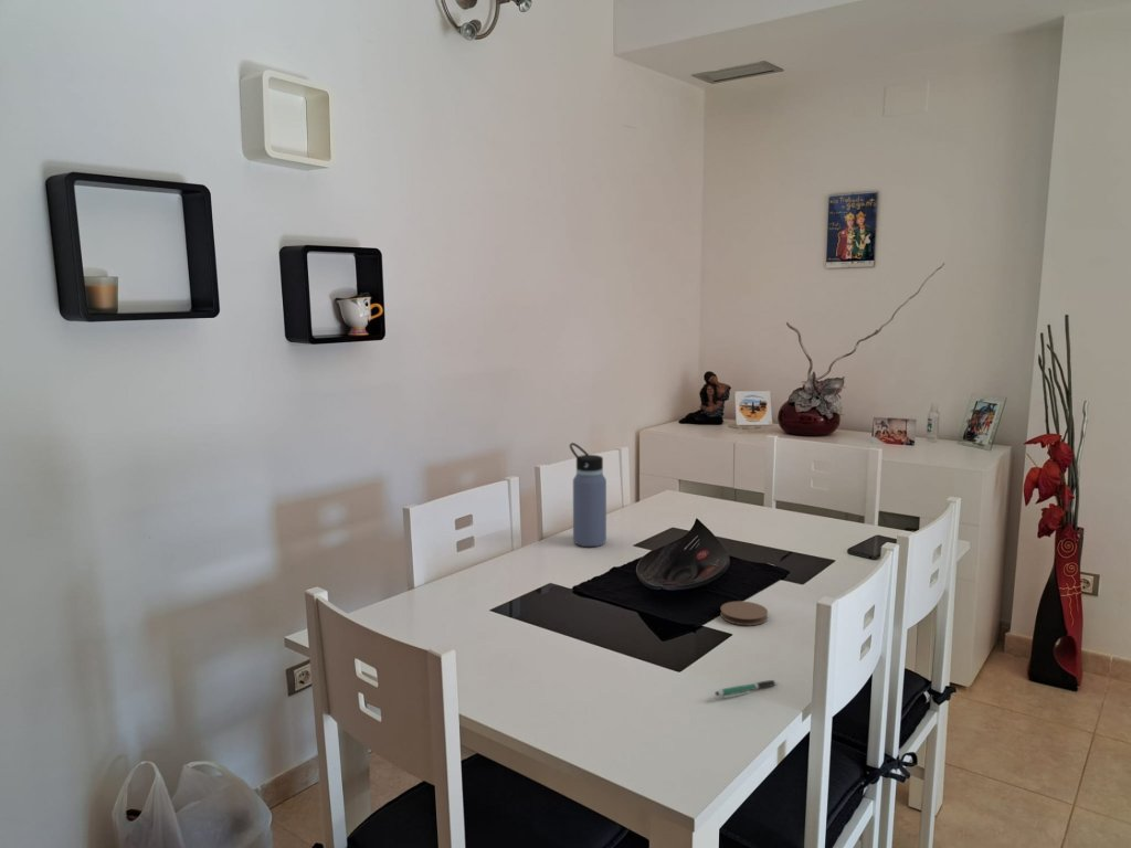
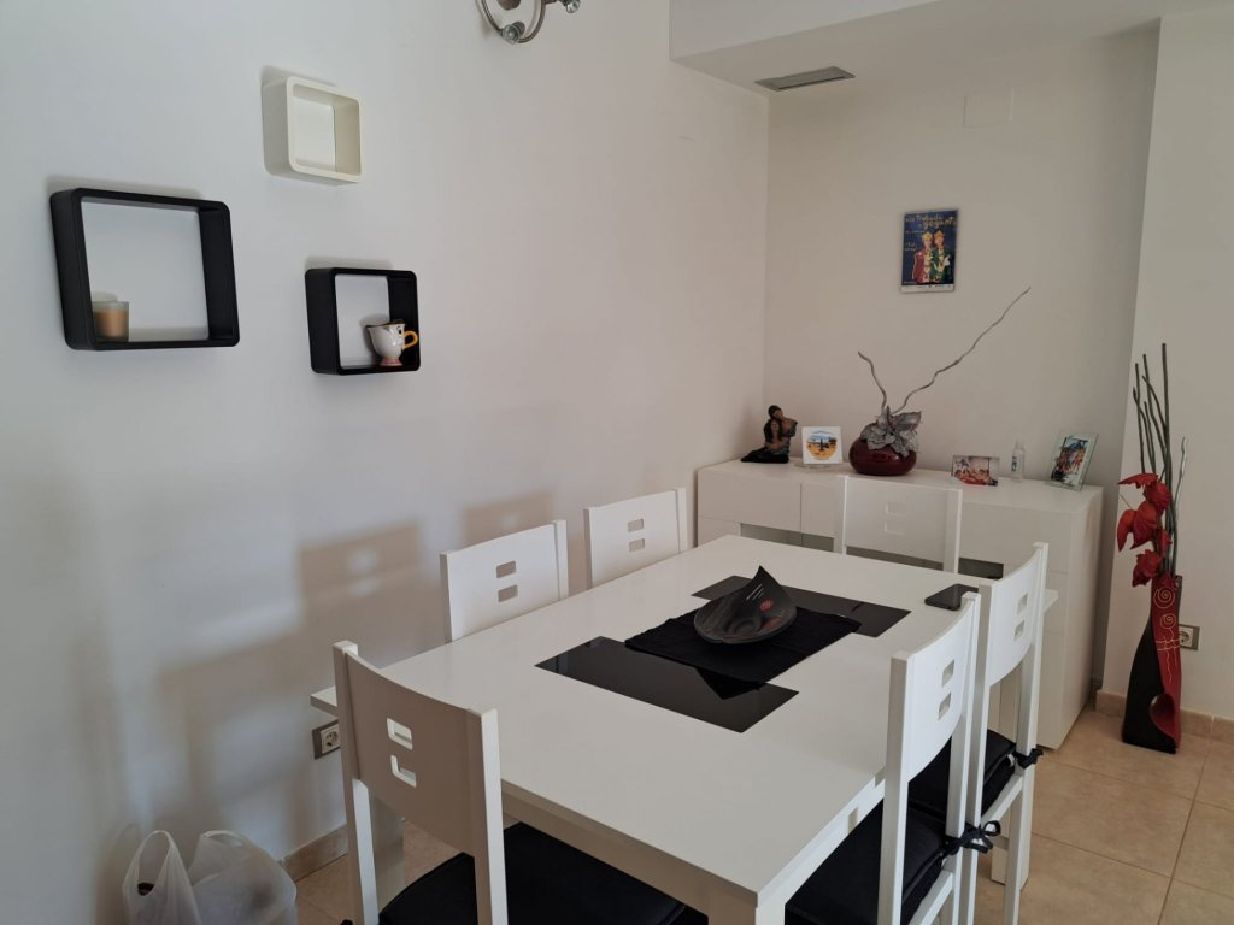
- pen (748, 687)
- water bottle (588, 494)
- coaster (743, 613)
